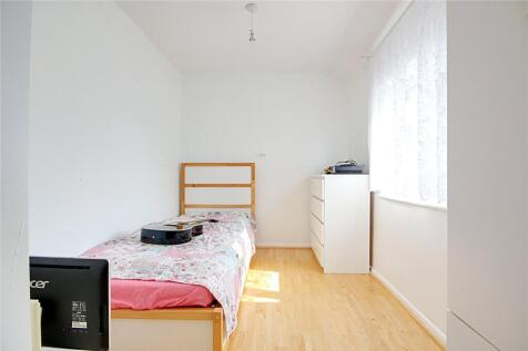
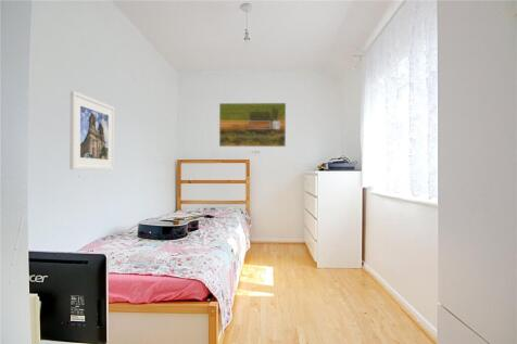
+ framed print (94, 135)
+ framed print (252, 125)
